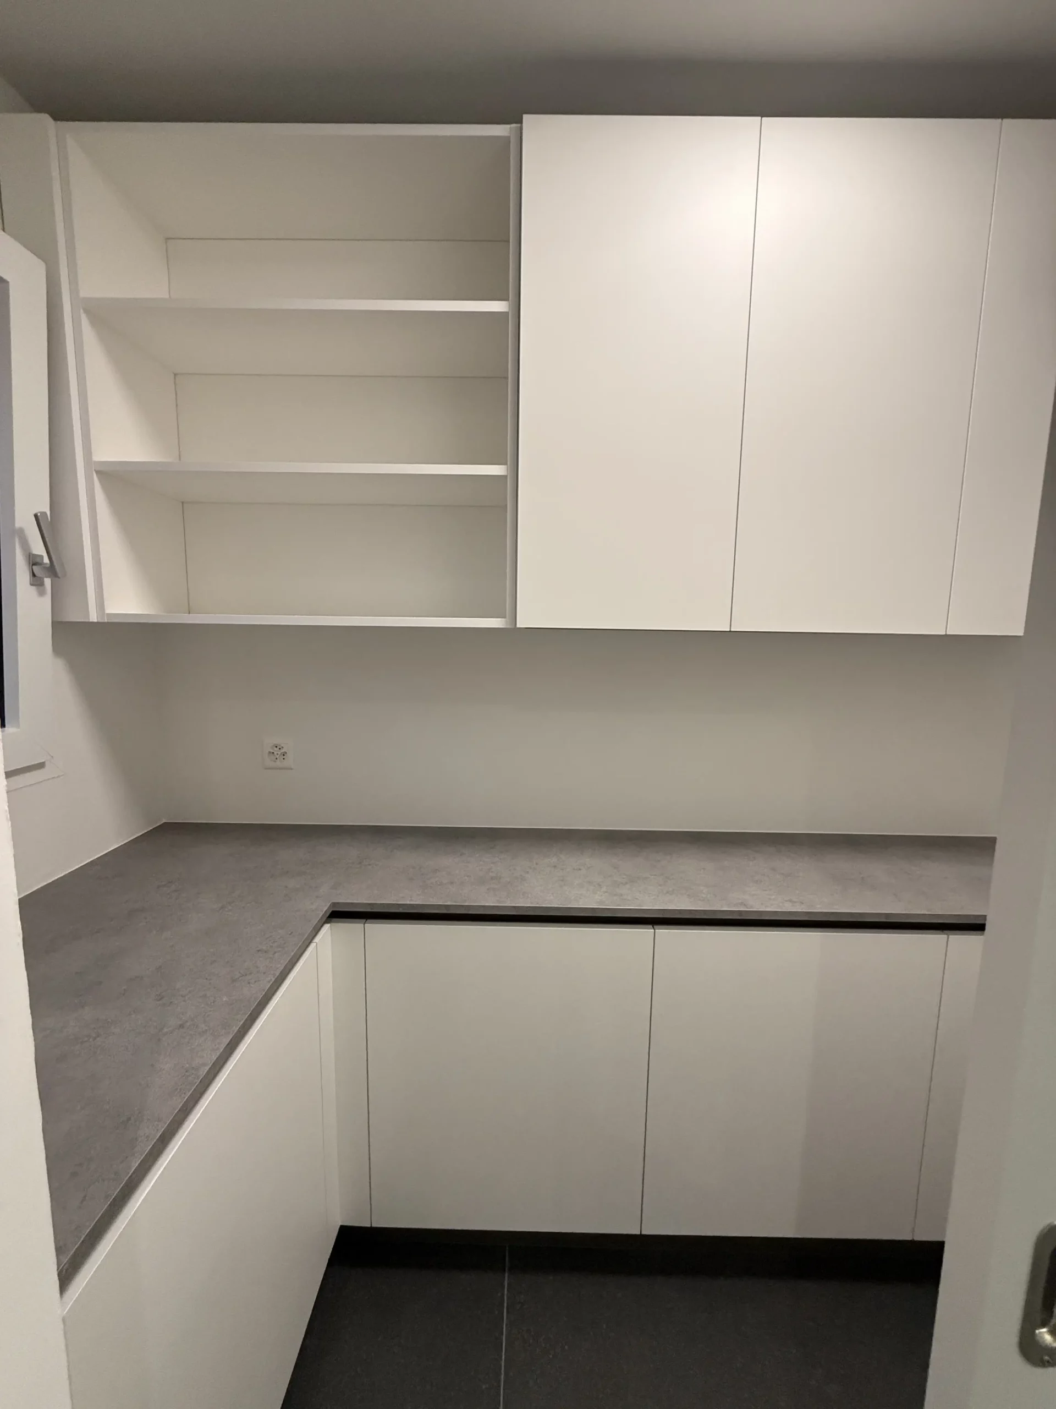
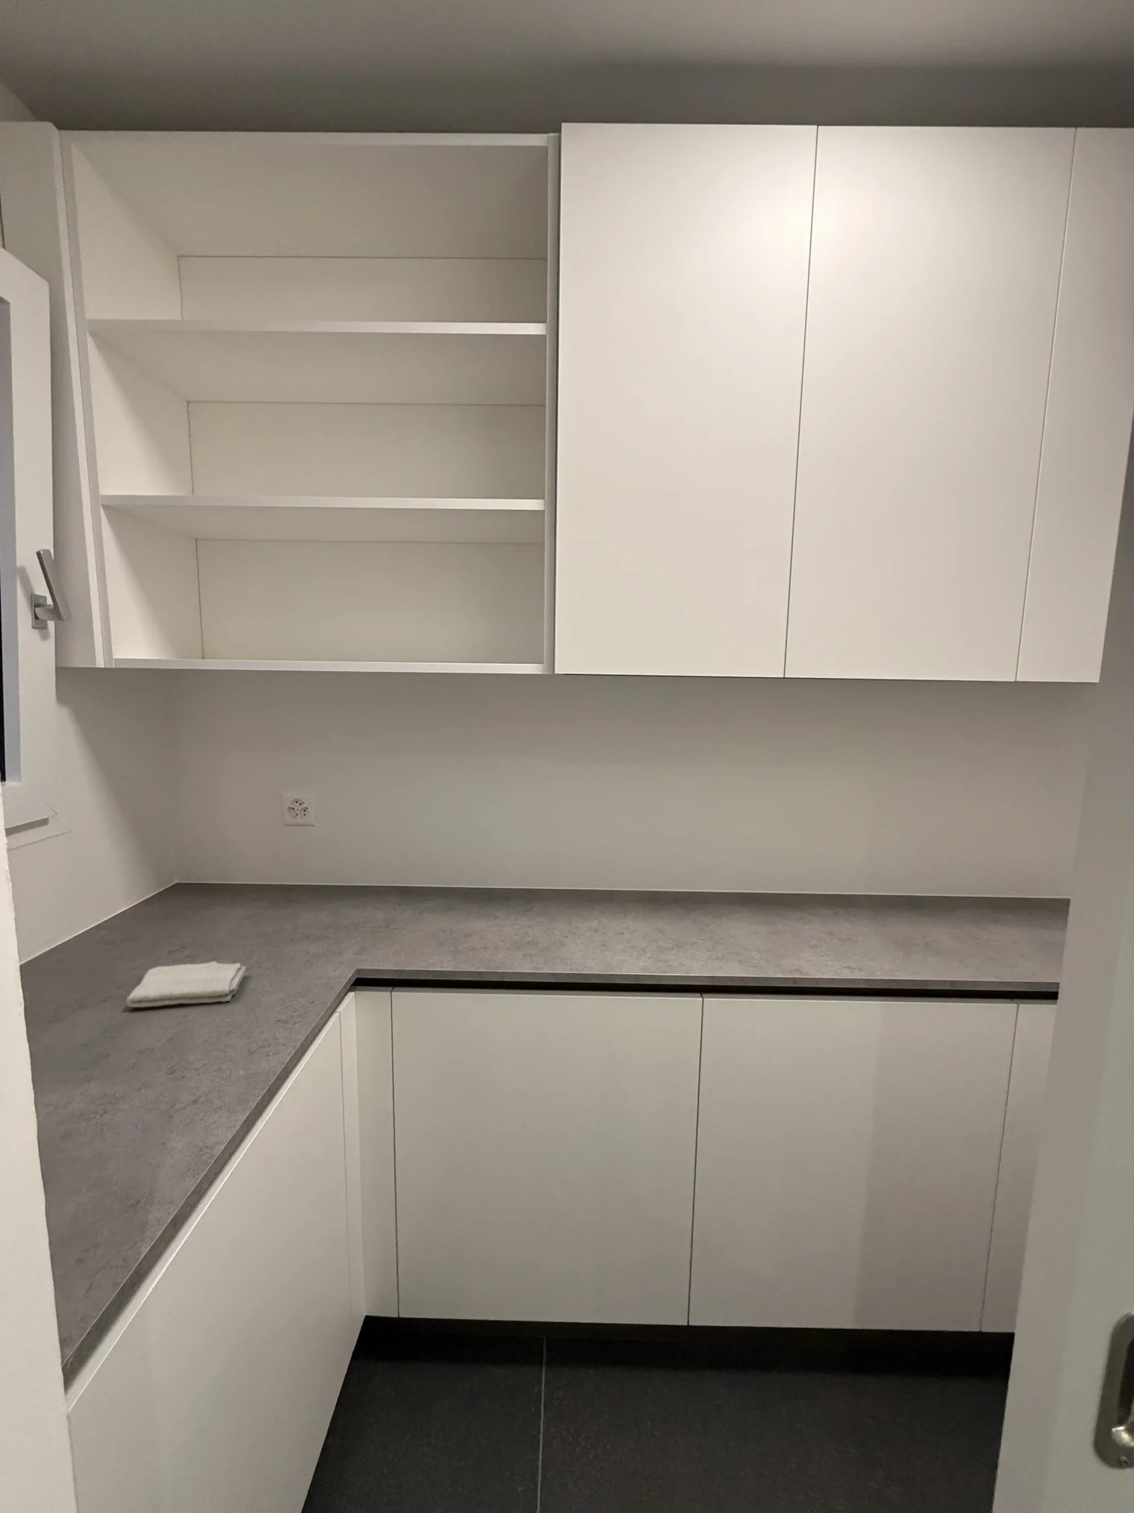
+ washcloth (189, 983)
